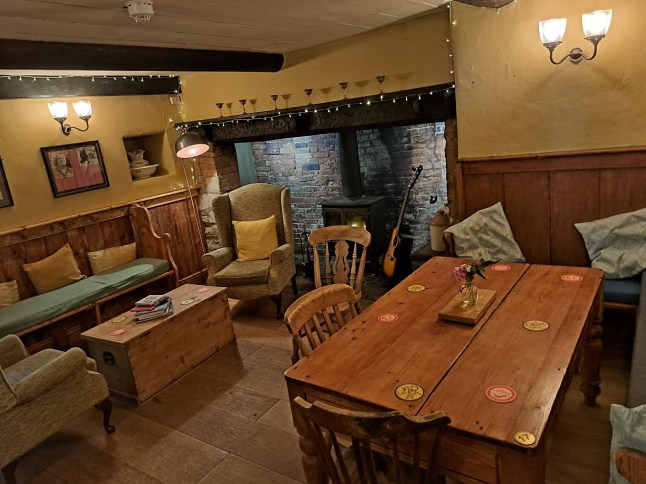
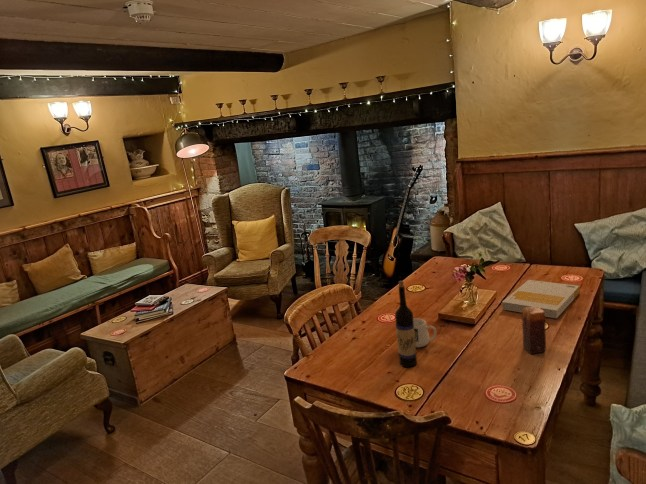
+ wine bottle (404, 323)
+ candle (534, 329)
+ mug (420, 333)
+ book (541, 297)
